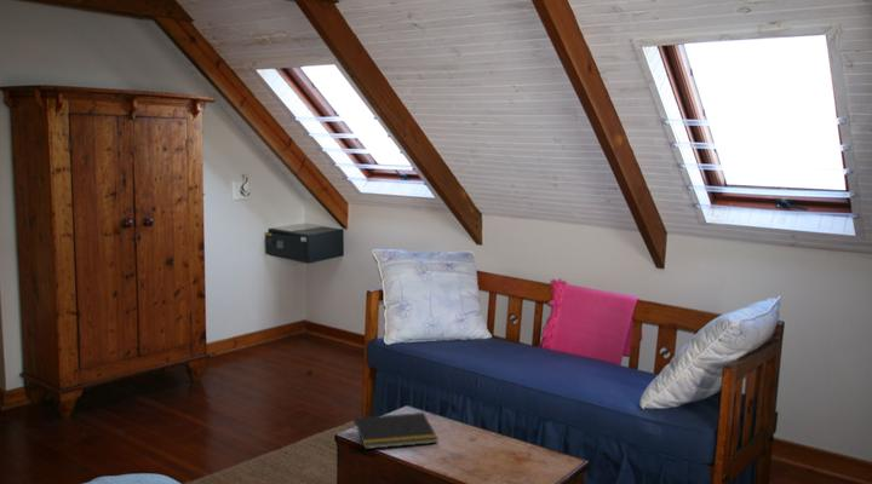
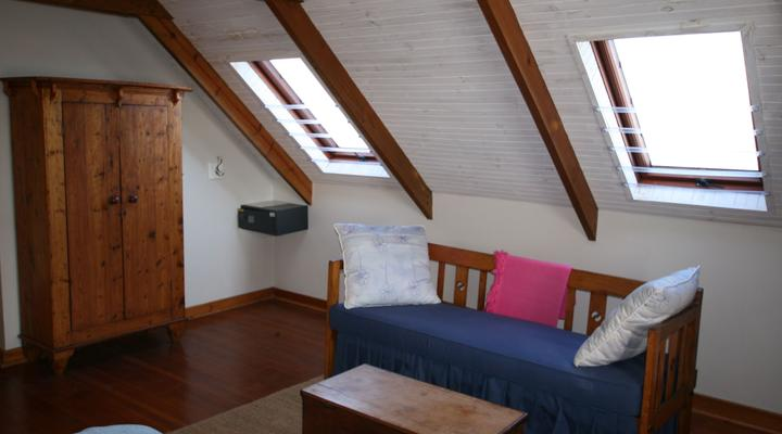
- notepad (395, 430)
